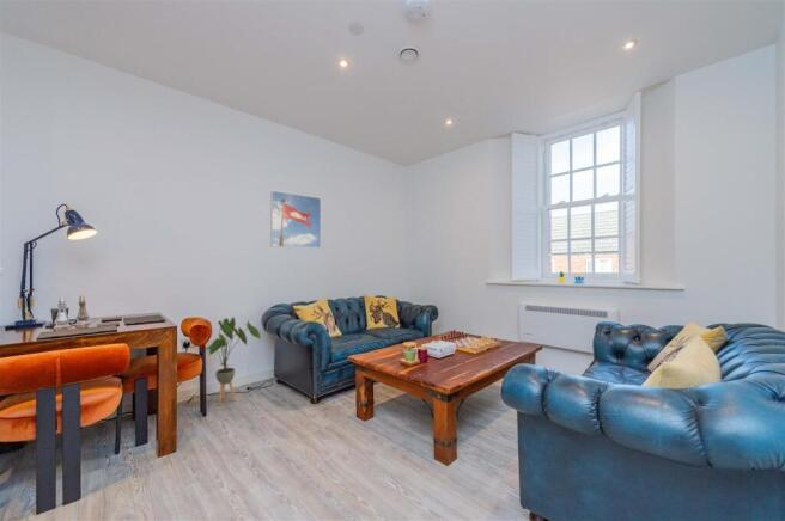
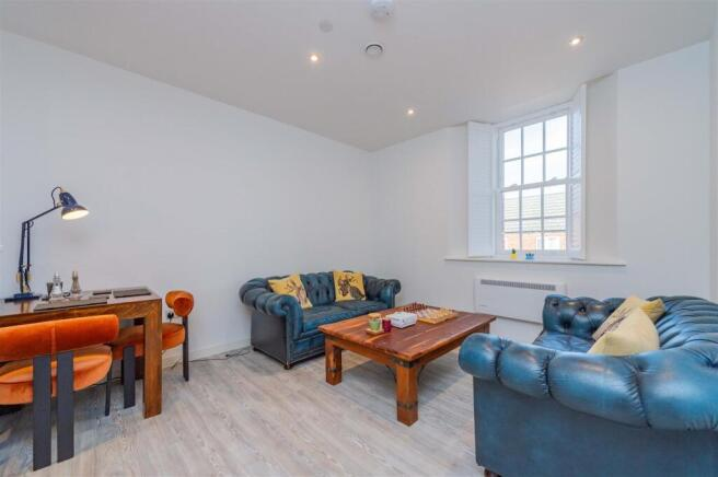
- house plant (227, 356)
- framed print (297, 220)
